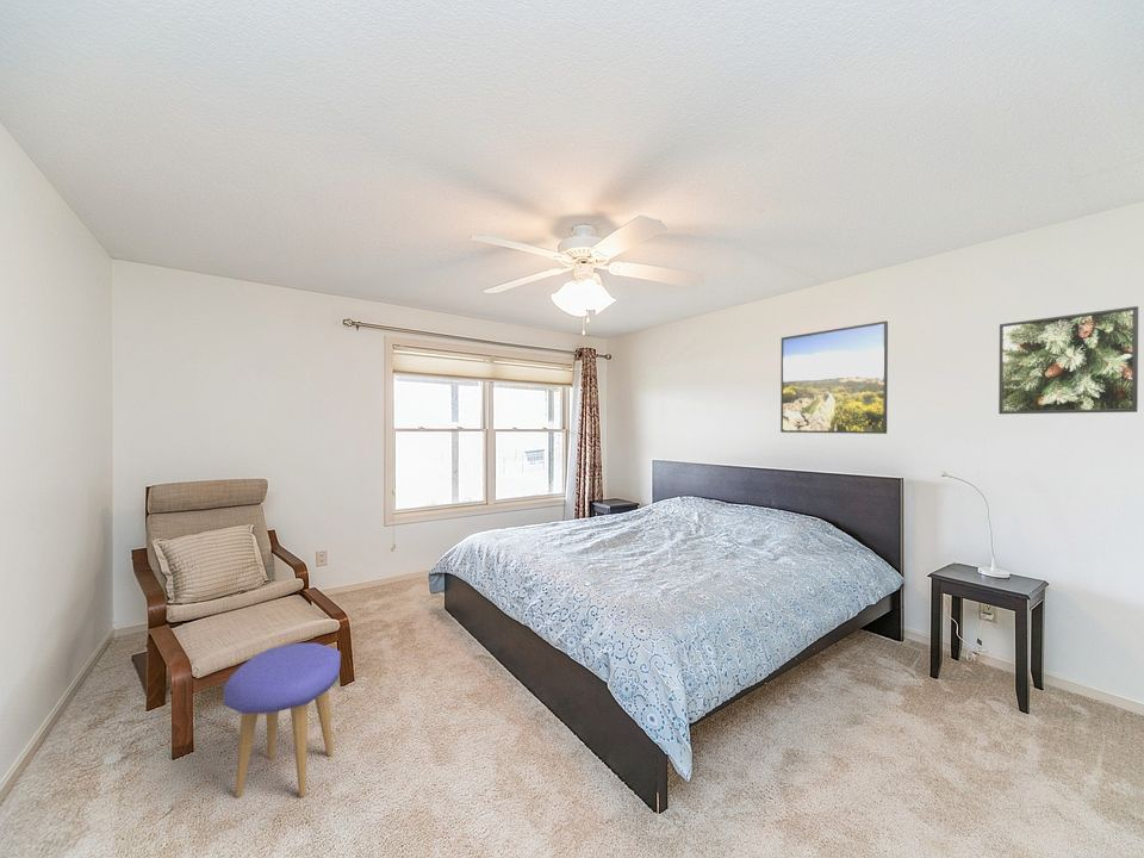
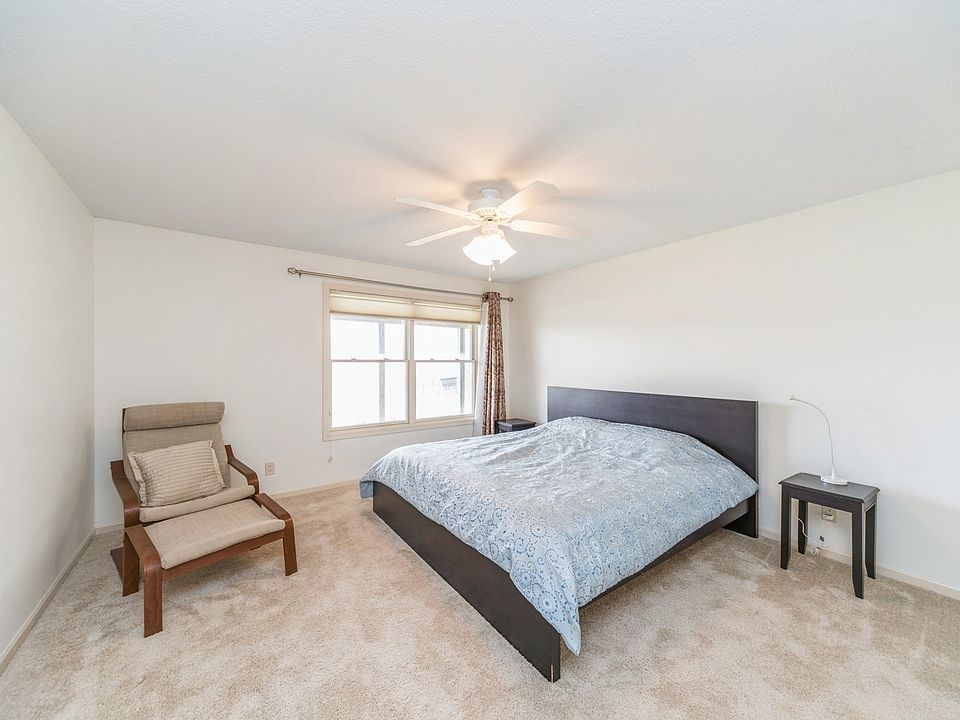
- stool (291, 715)
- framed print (1063, 365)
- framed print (829, 381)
